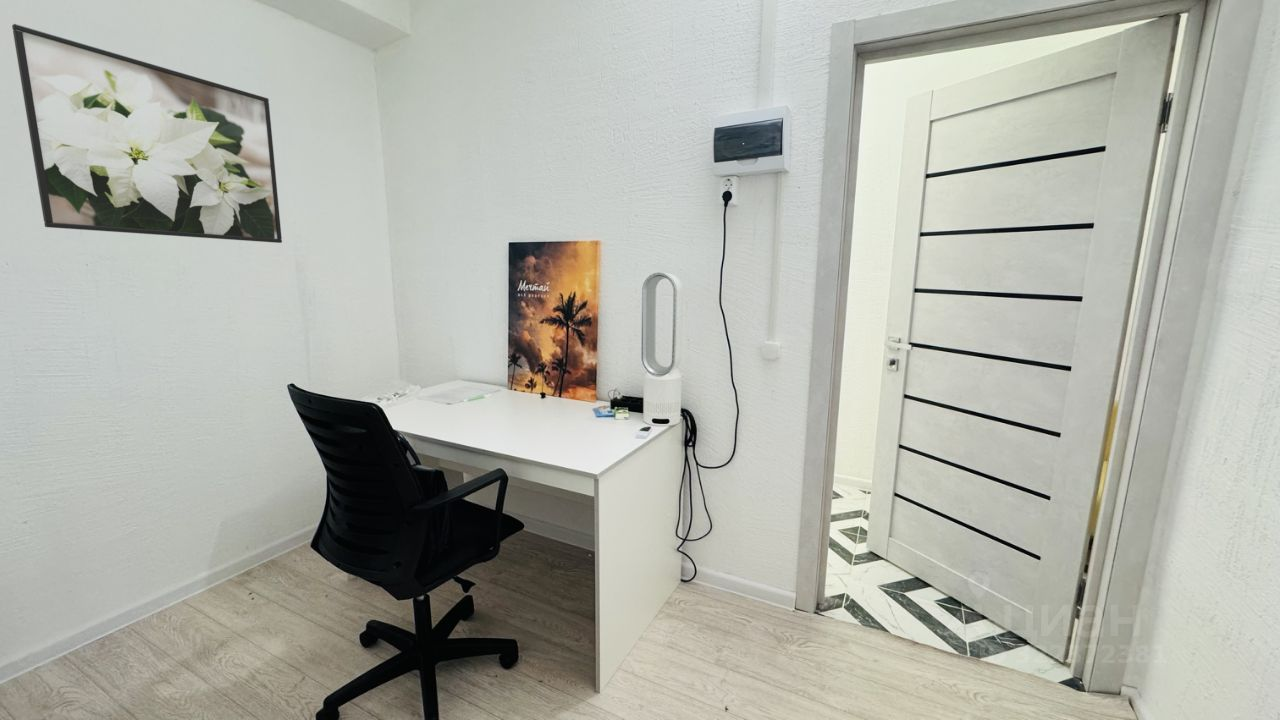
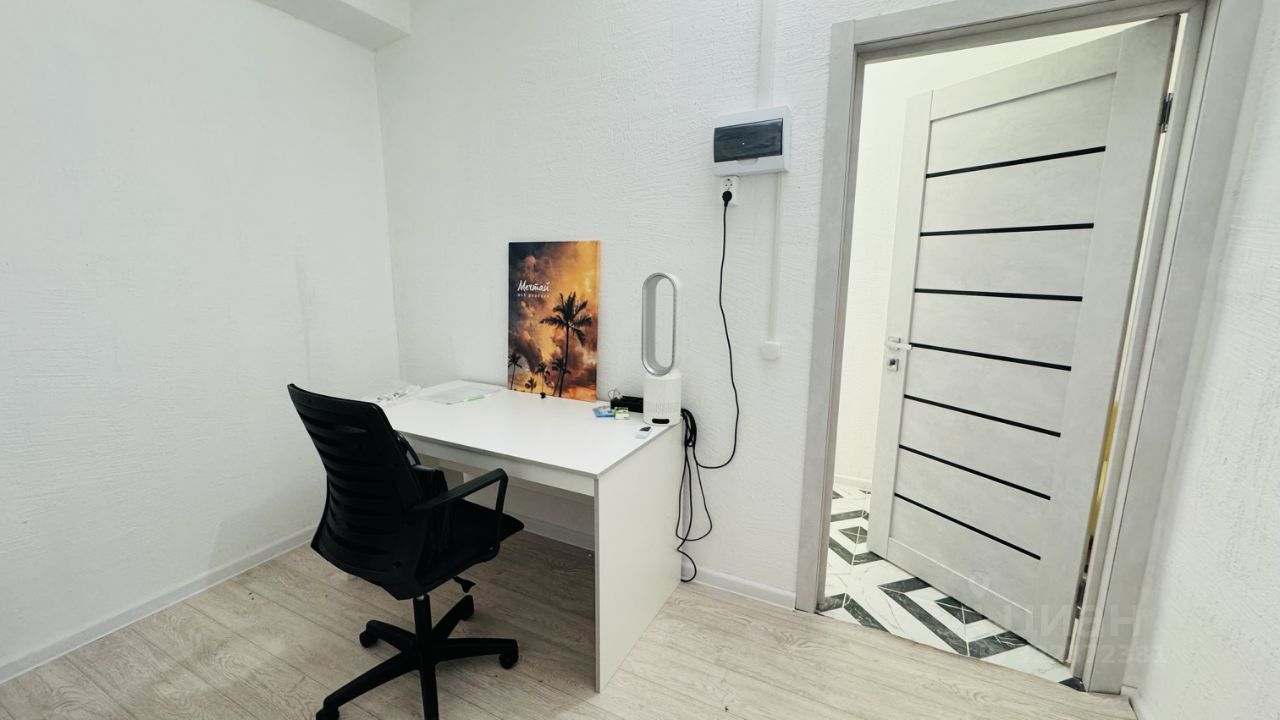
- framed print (172, 154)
